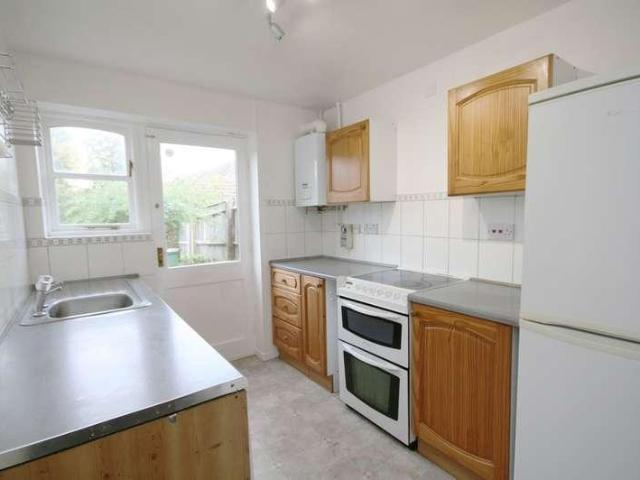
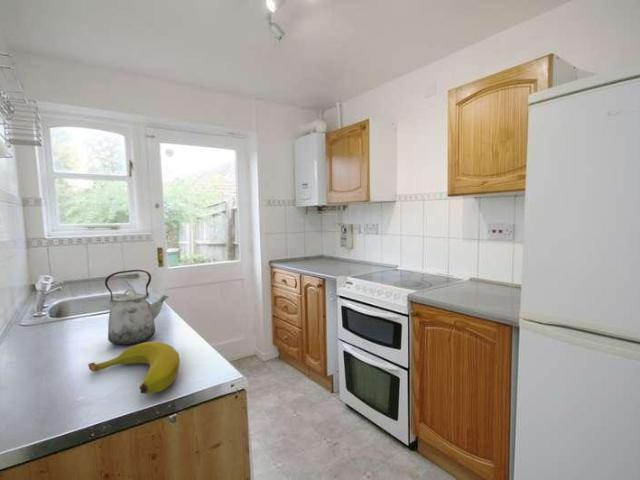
+ banana (140, 362)
+ kettle (139, 303)
